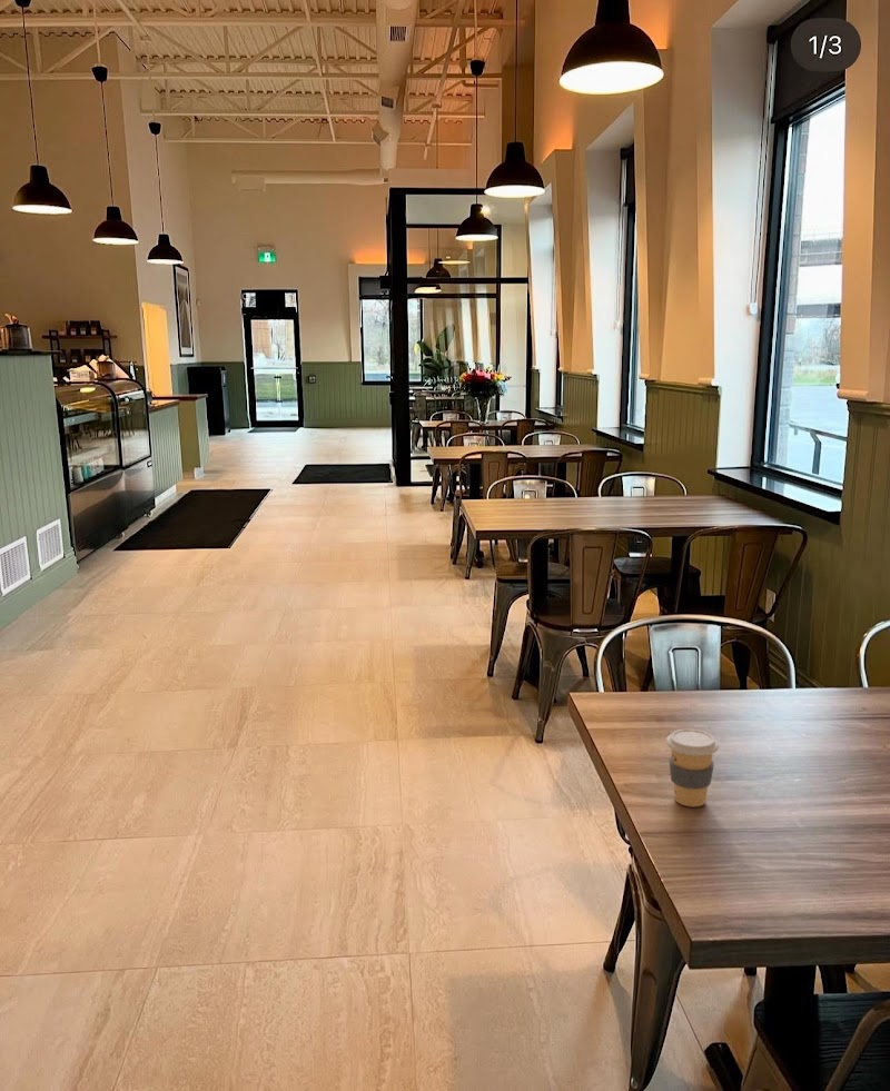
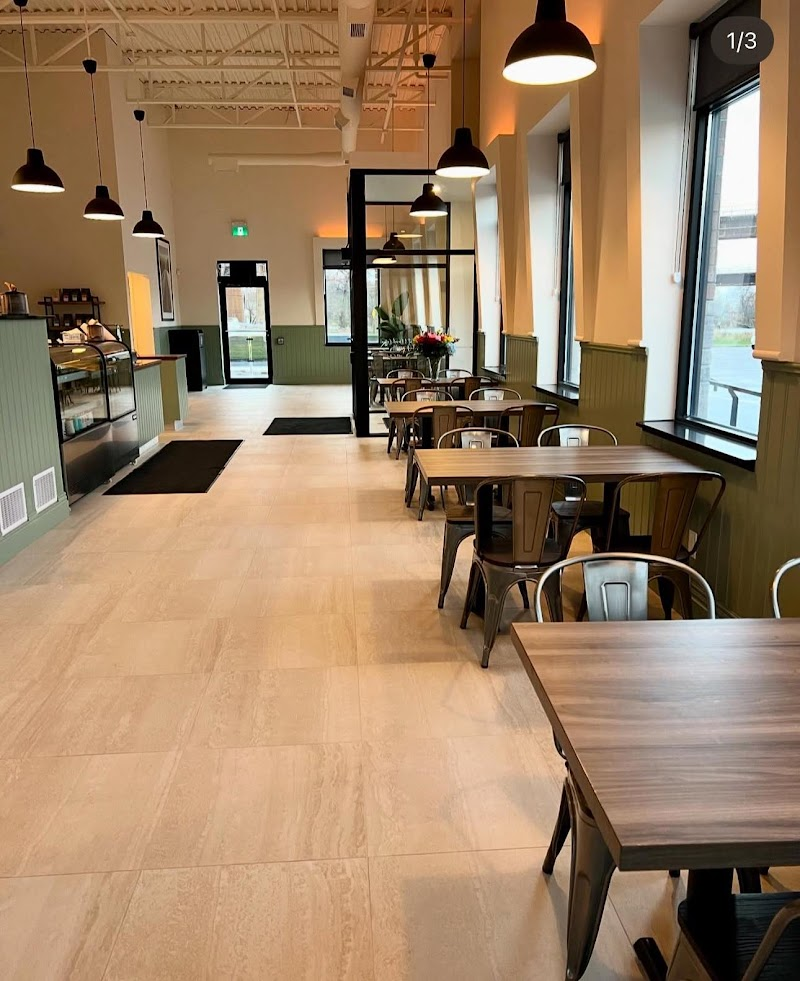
- coffee cup (691, 768)
